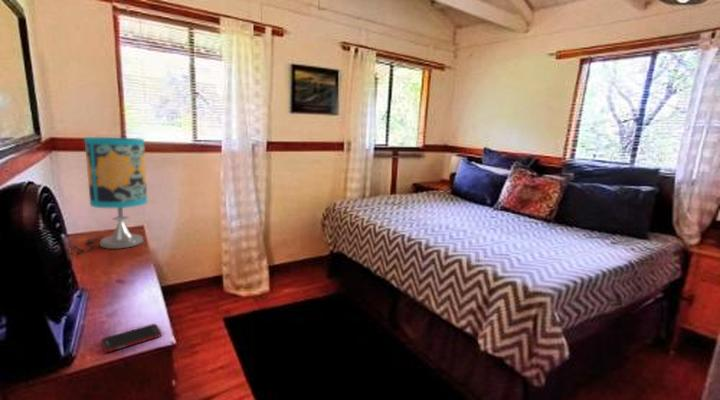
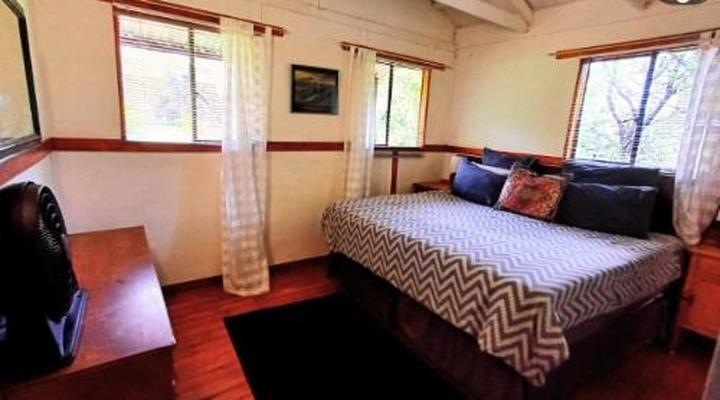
- table lamp (106, 192)
- cell phone (132, 337)
